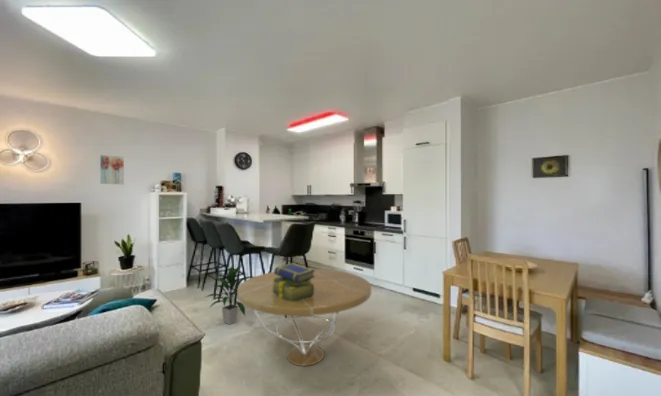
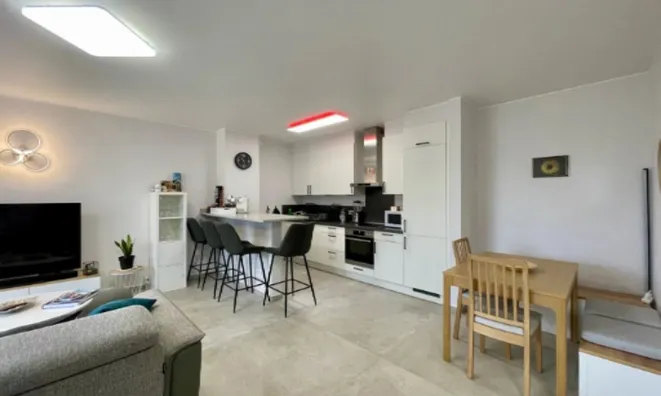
- wall art (112, 170)
- indoor plant (230, 294)
- coffee table (305, 316)
- stack of books (294, 280)
